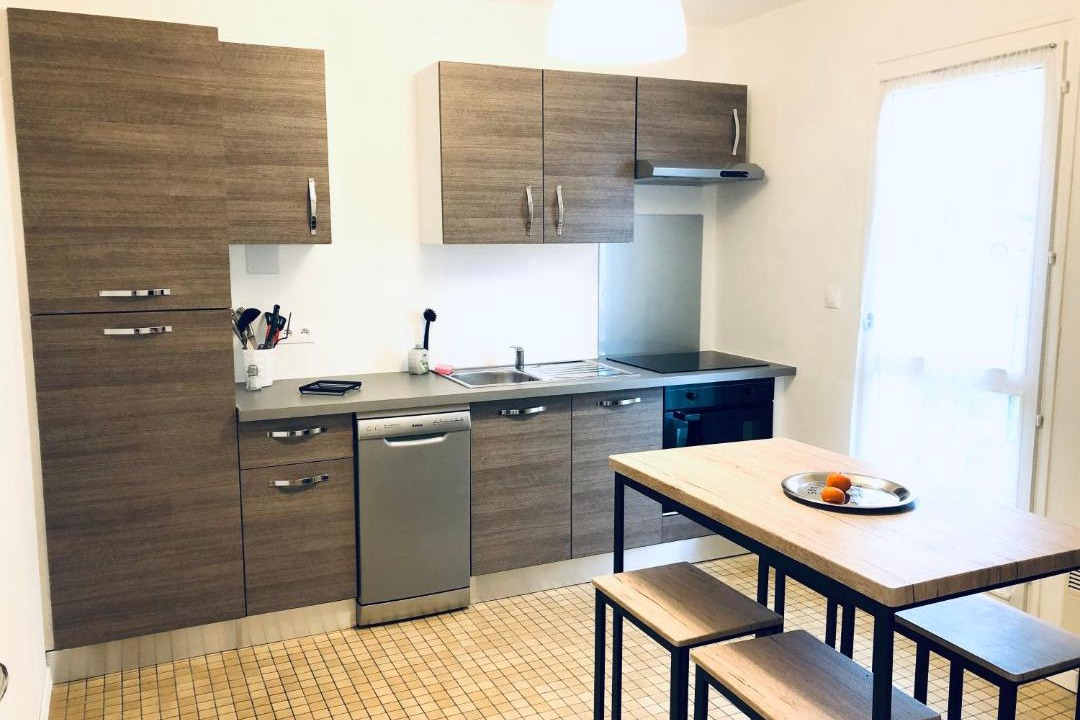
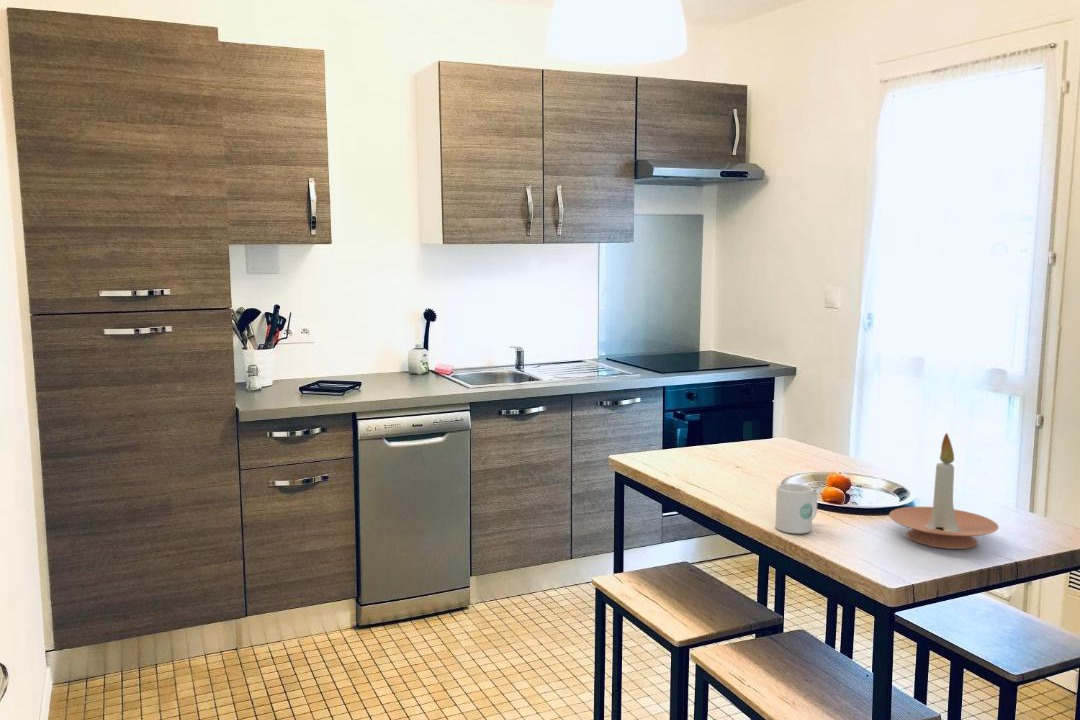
+ mug (799, 506)
+ candle holder (944, 485)
